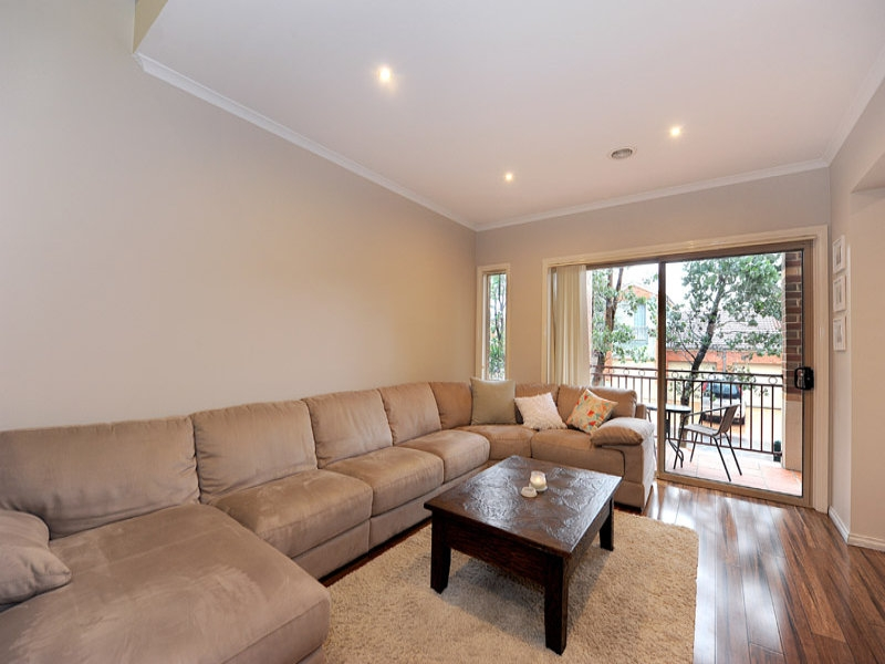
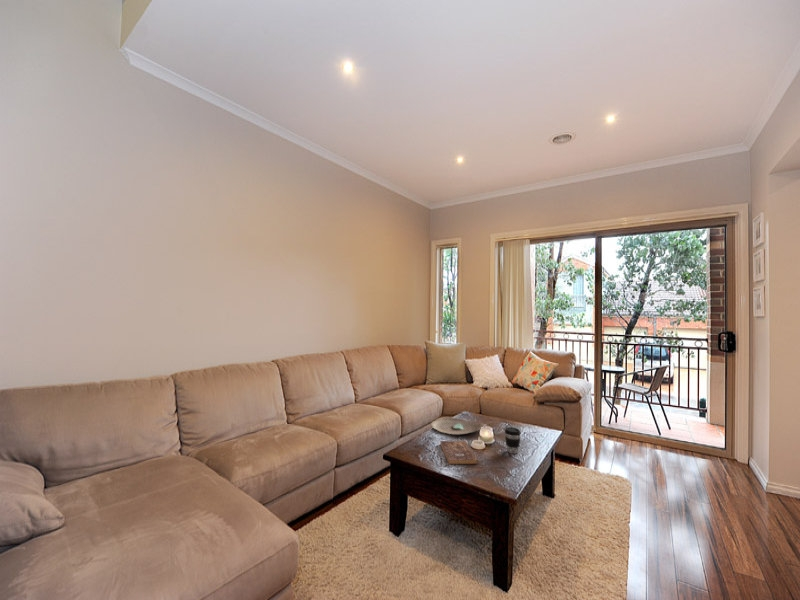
+ bible (457, 451)
+ coffee cup (512, 440)
+ decorative bowl (457, 424)
